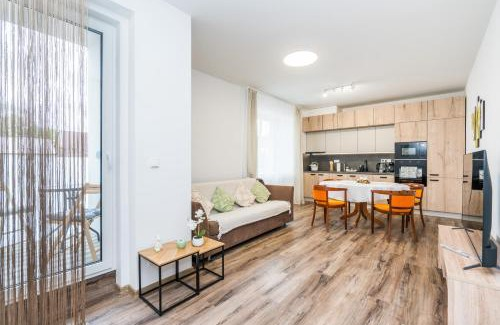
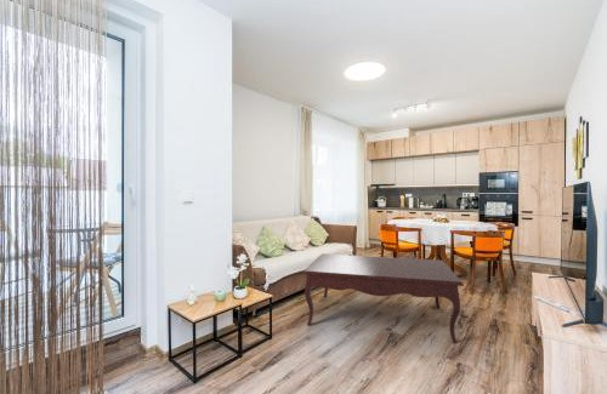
+ coffee table (378, 290)
